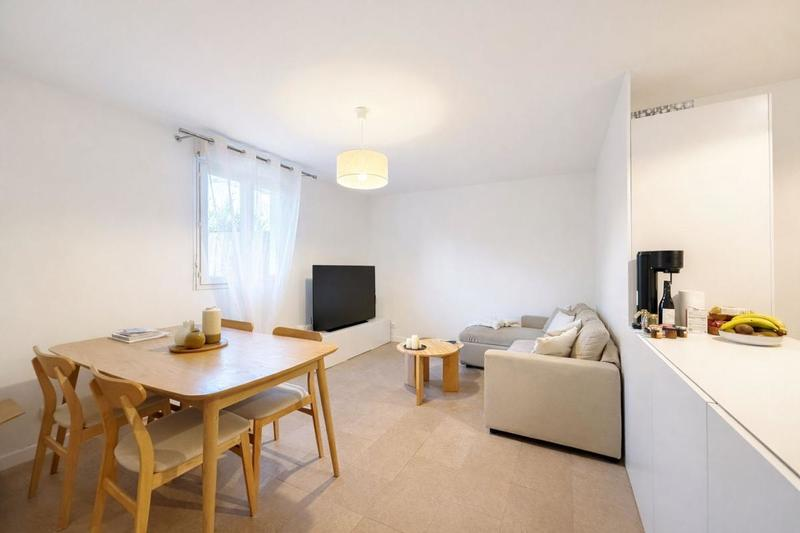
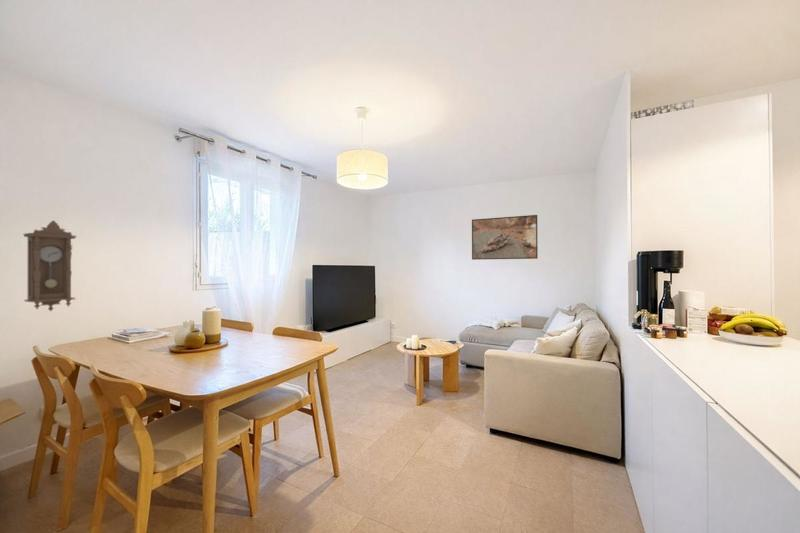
+ pendulum clock (50, 266)
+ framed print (503, 238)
